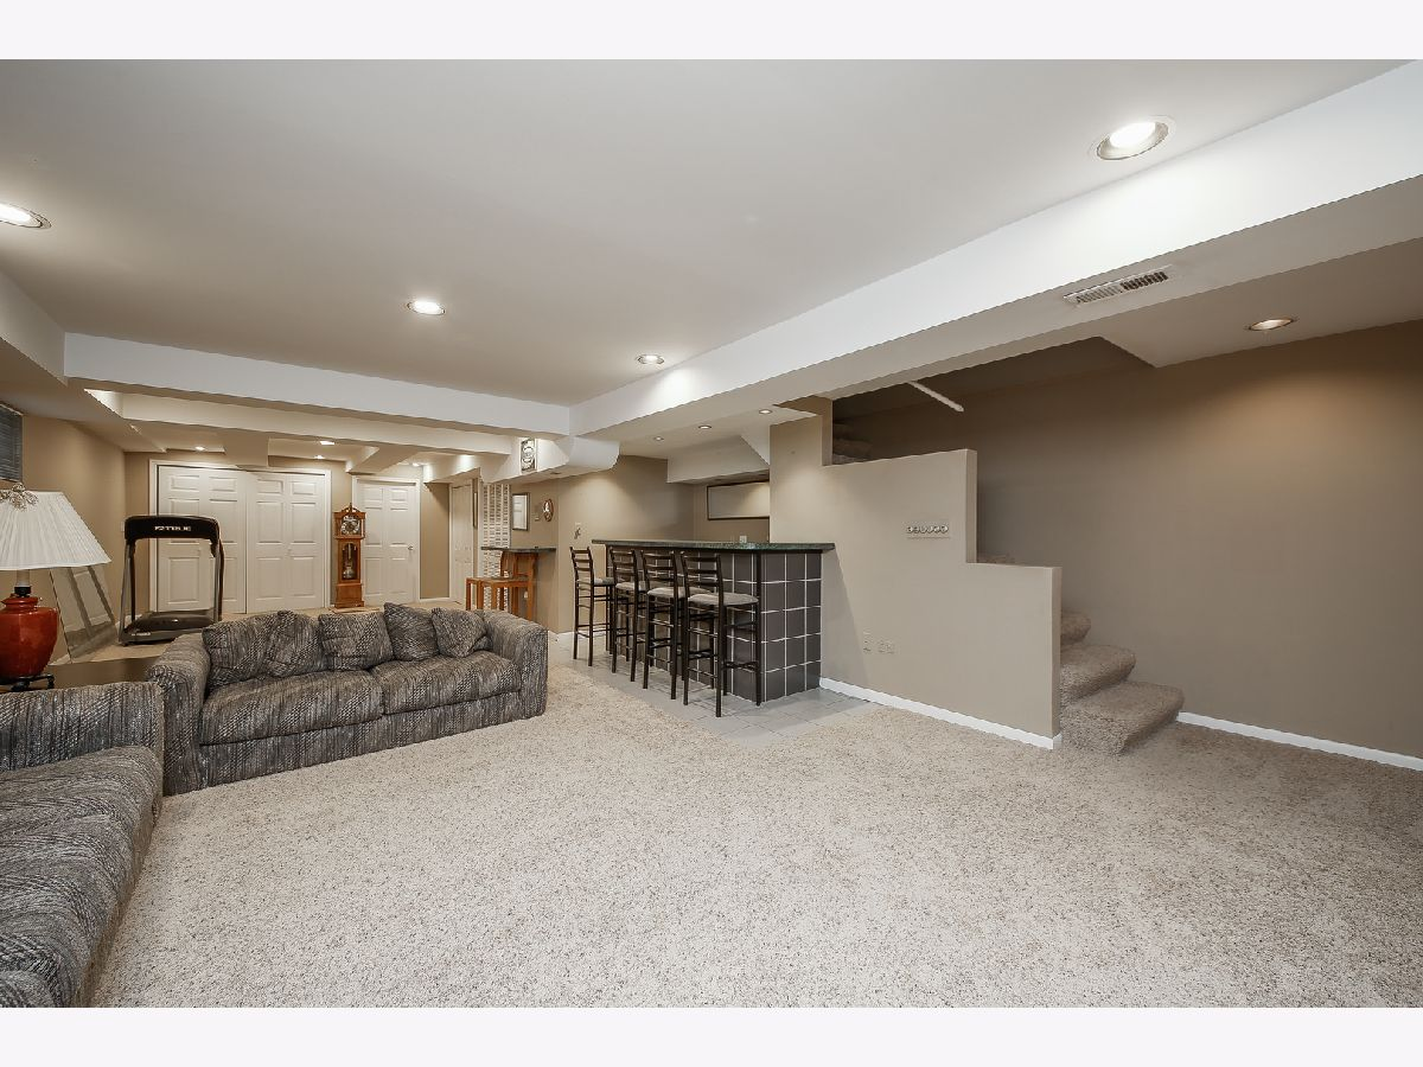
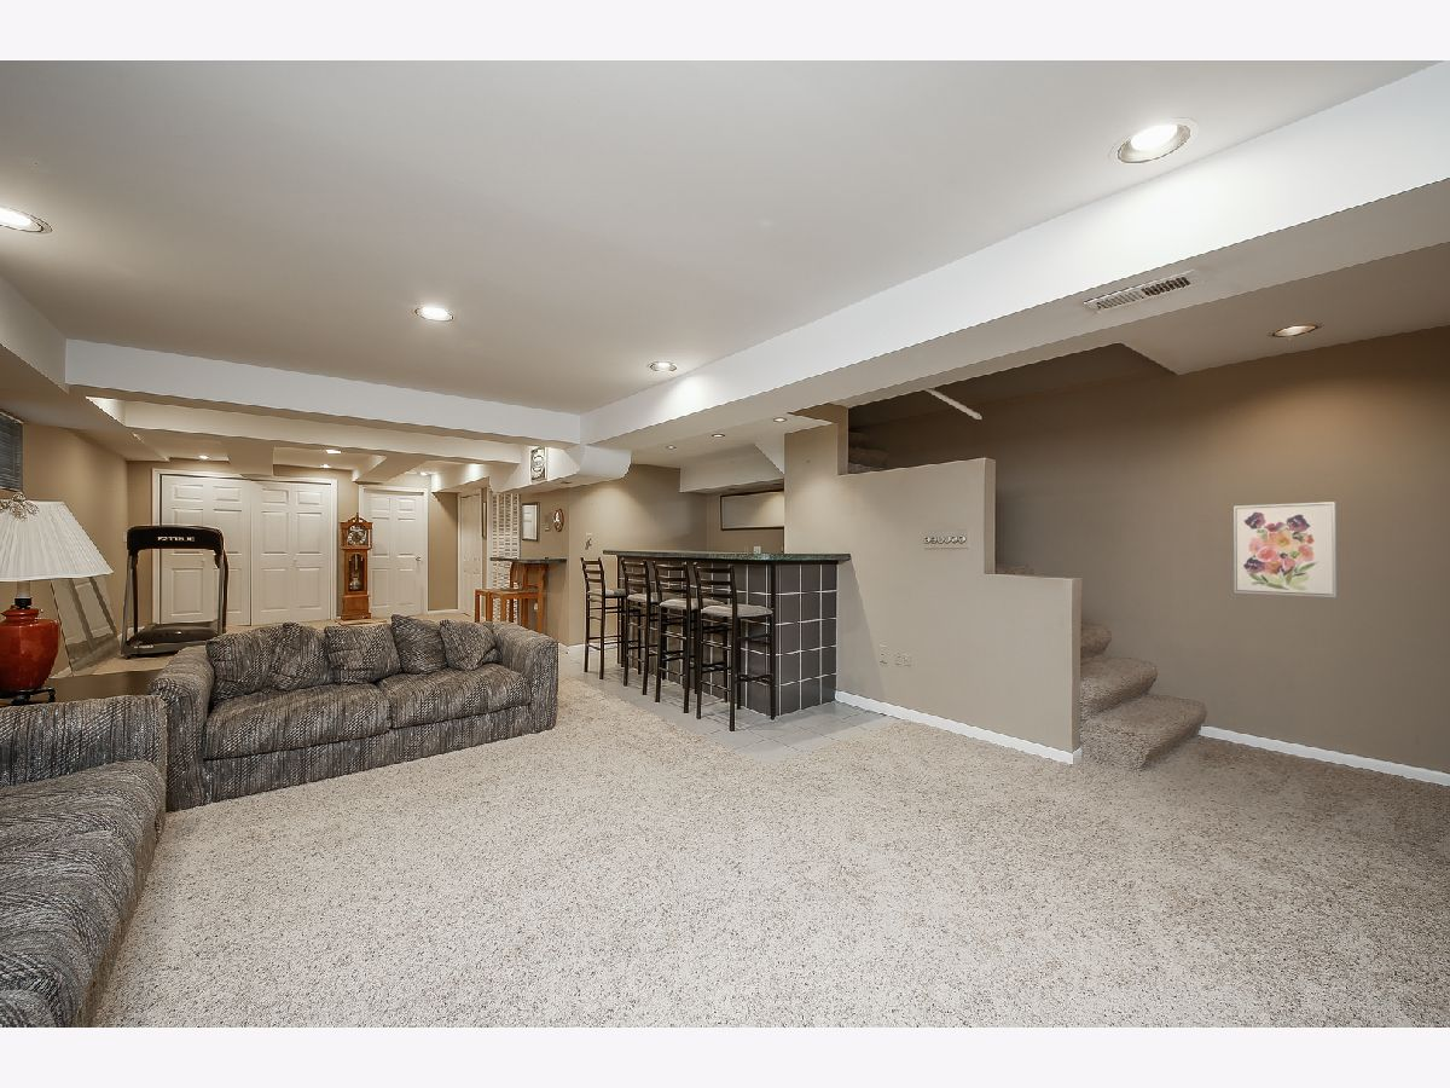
+ wall art (1282, 549)
